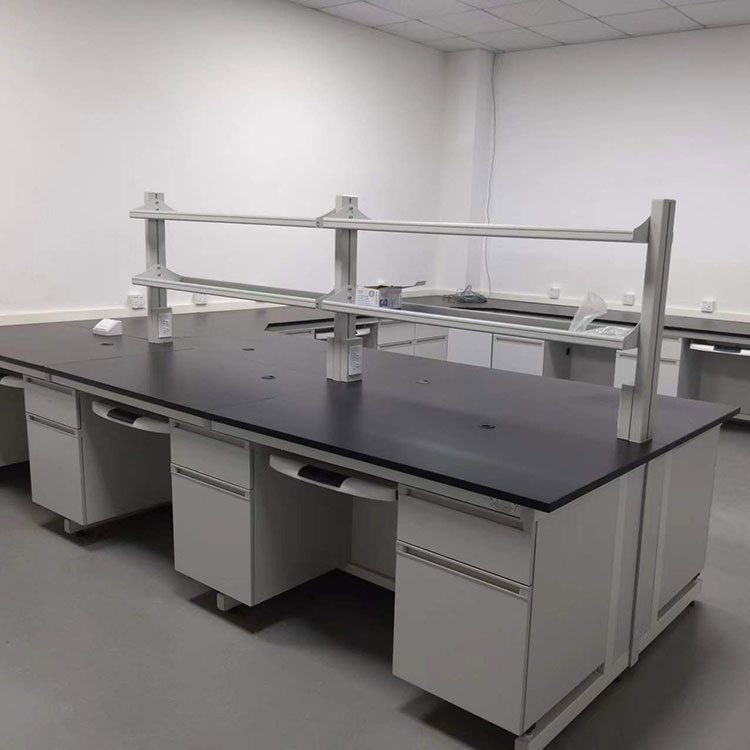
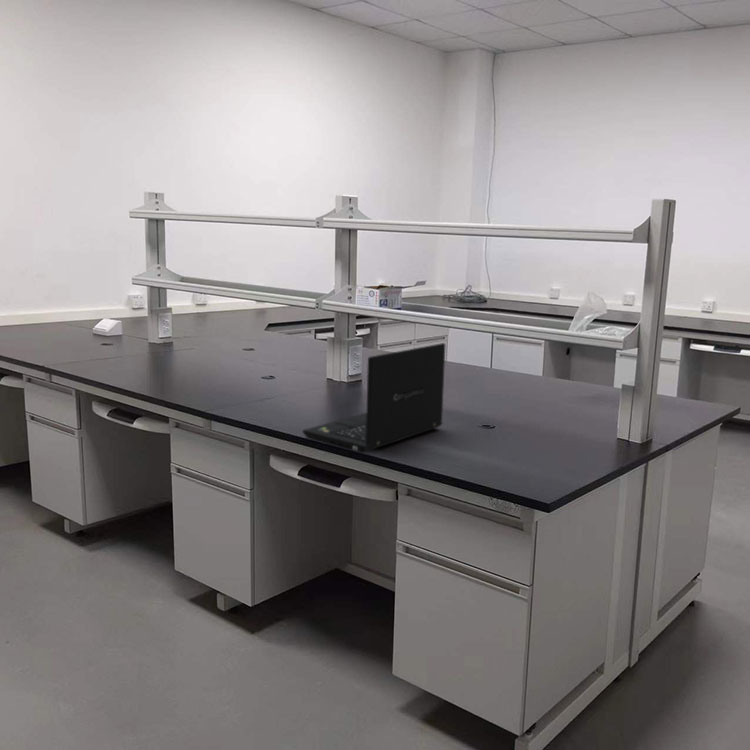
+ laptop (375, 389)
